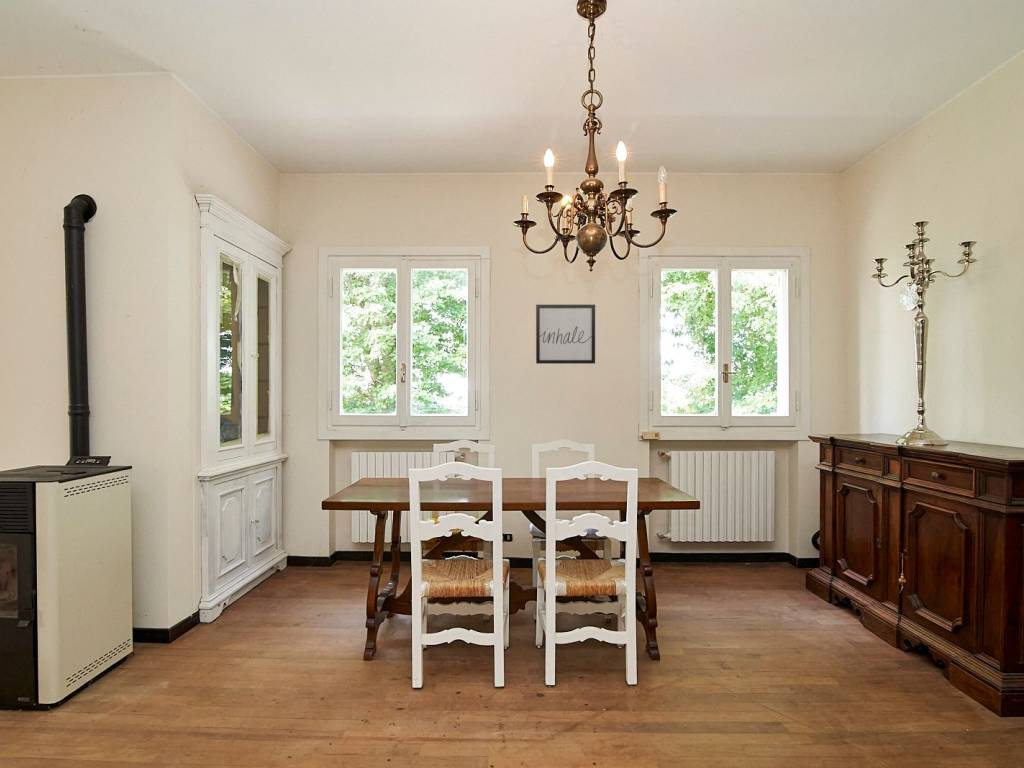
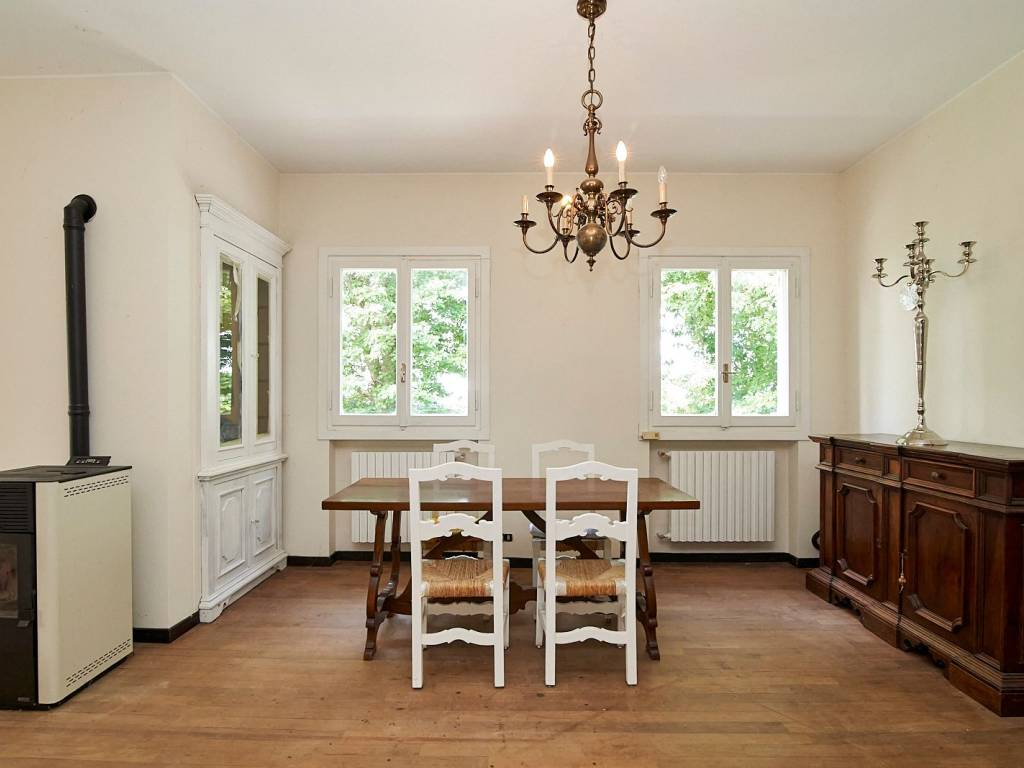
- wall art (565, 334)
